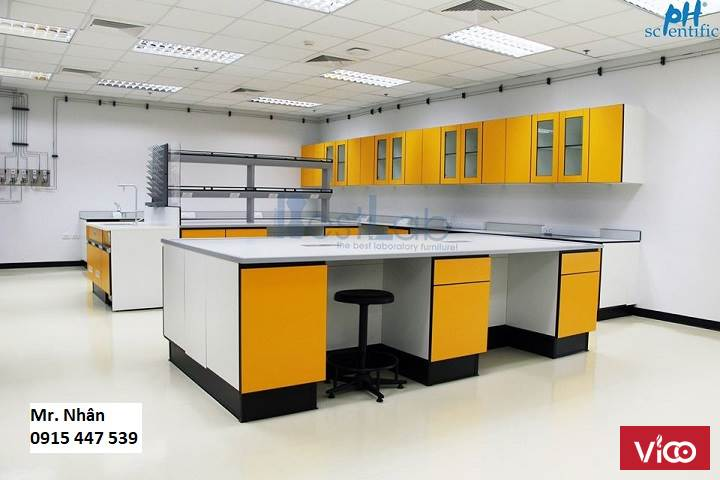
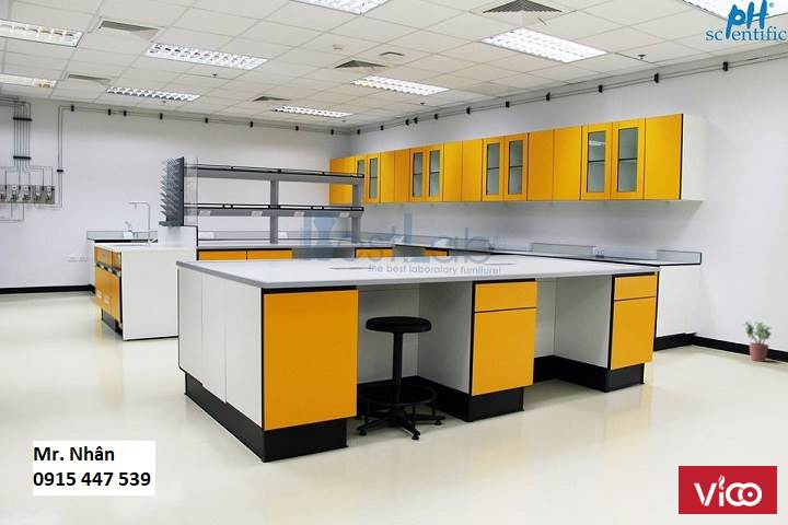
+ potted plant (758, 340)
